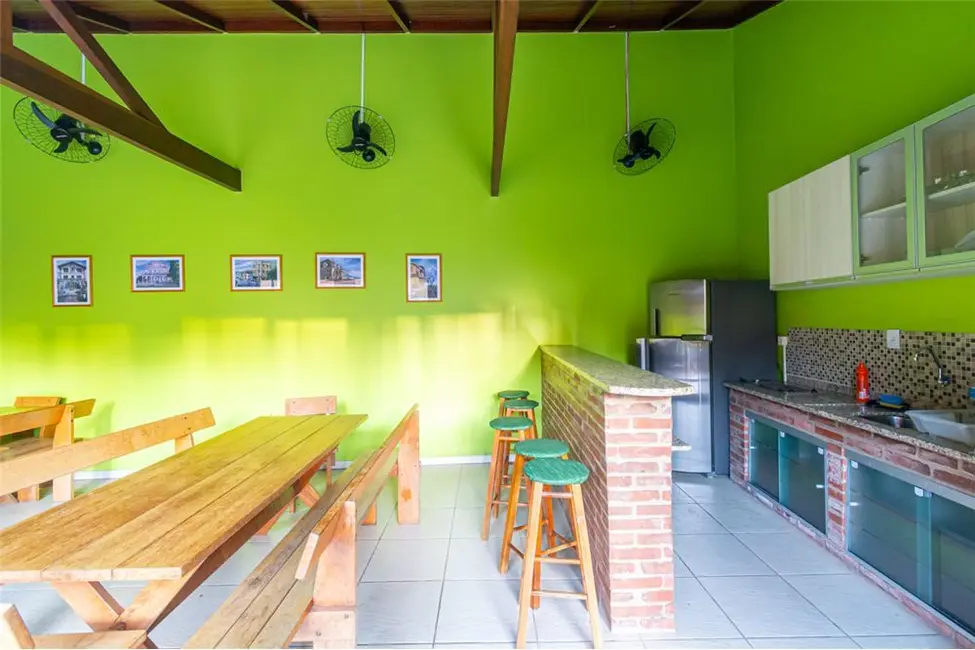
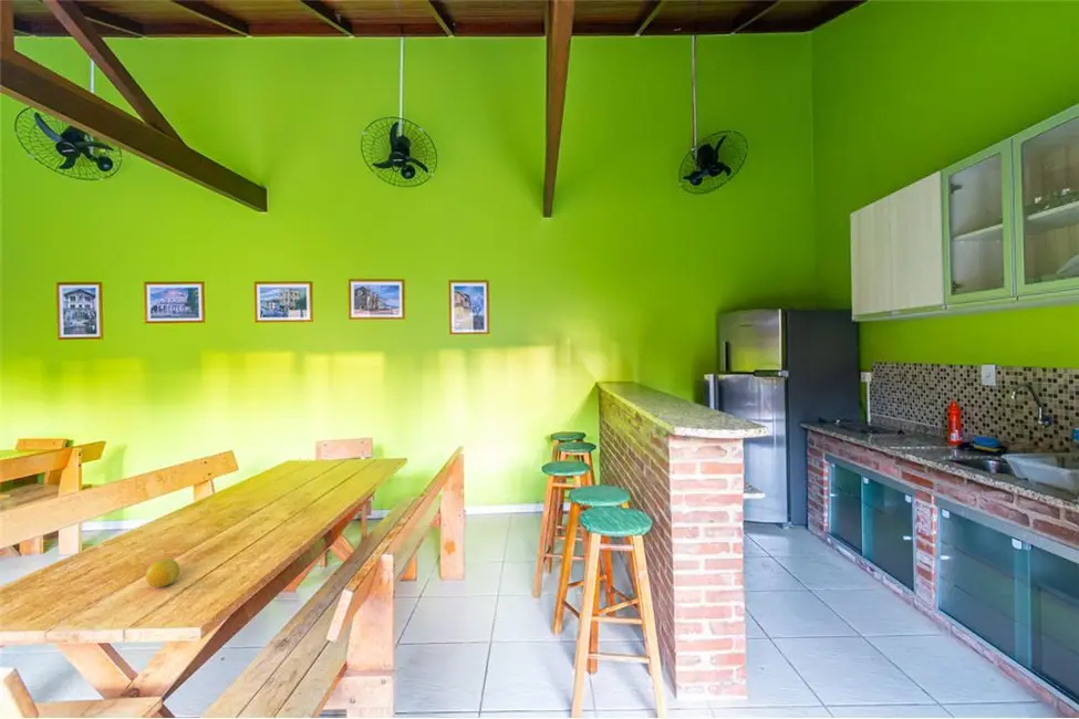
+ fruit (163, 572)
